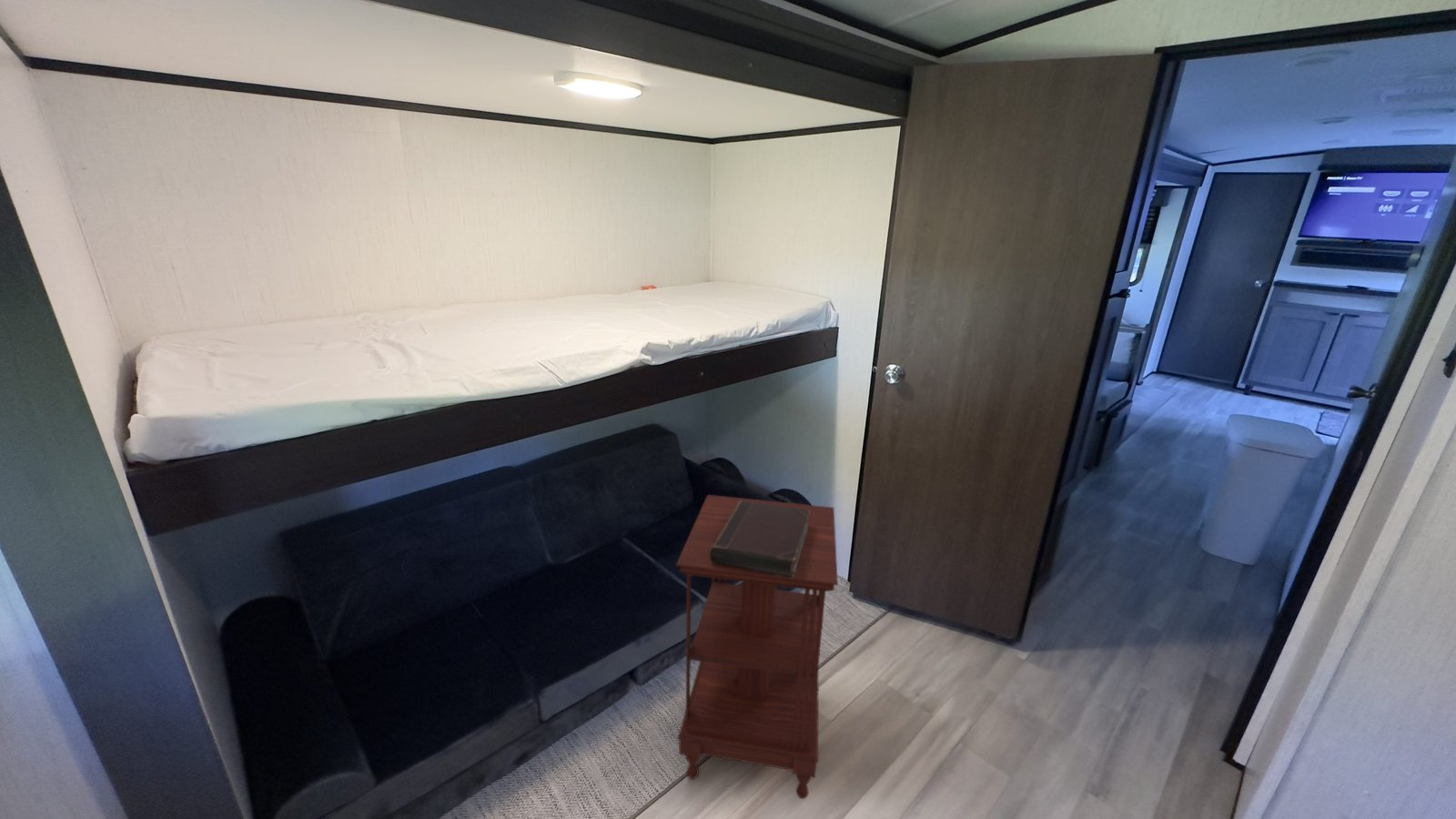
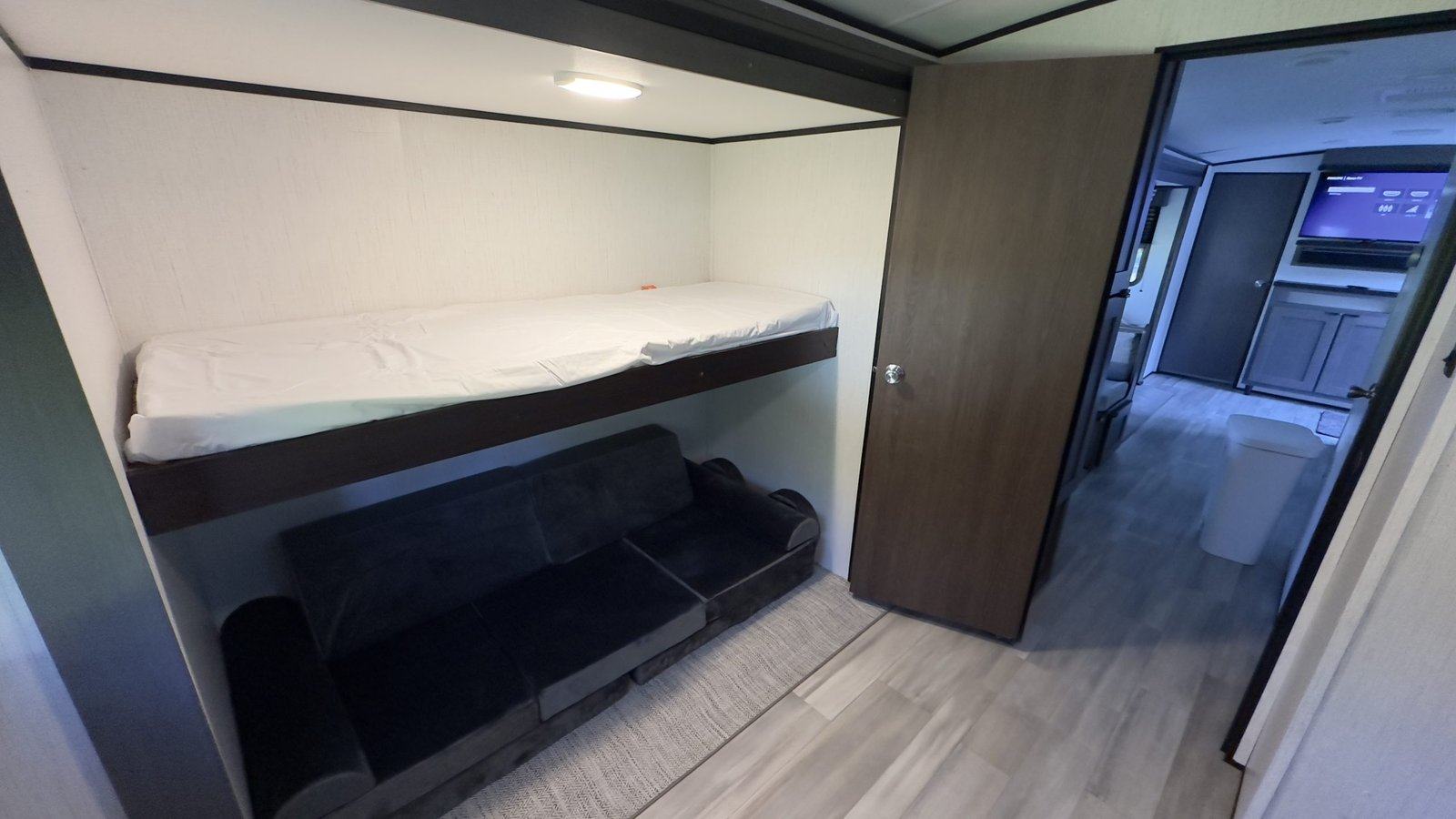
- side table (757, 642)
- book (763, 533)
